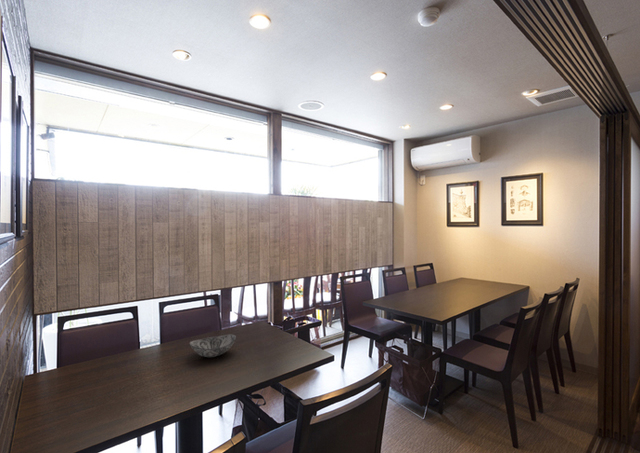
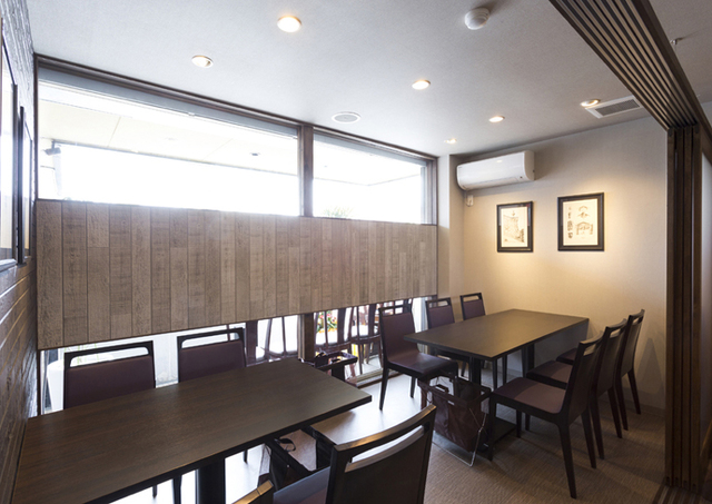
- decorative bowl (213, 347)
